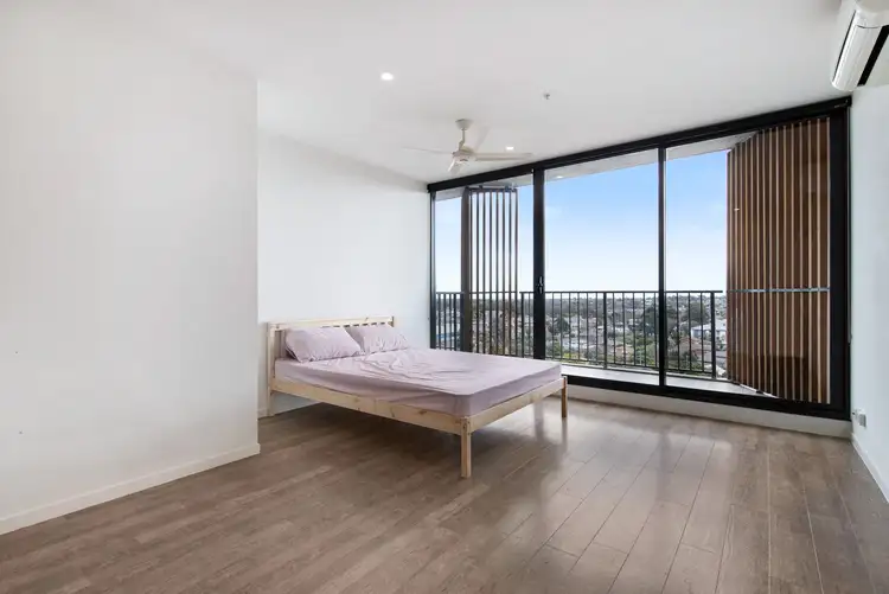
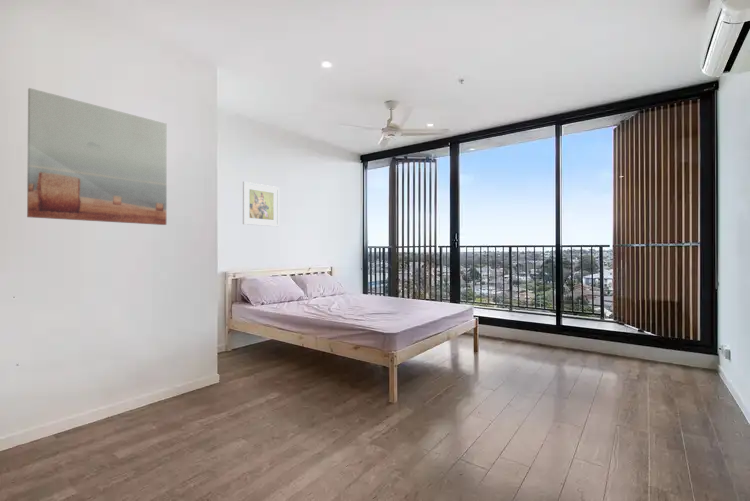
+ wall art (105, 165)
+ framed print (261, 205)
